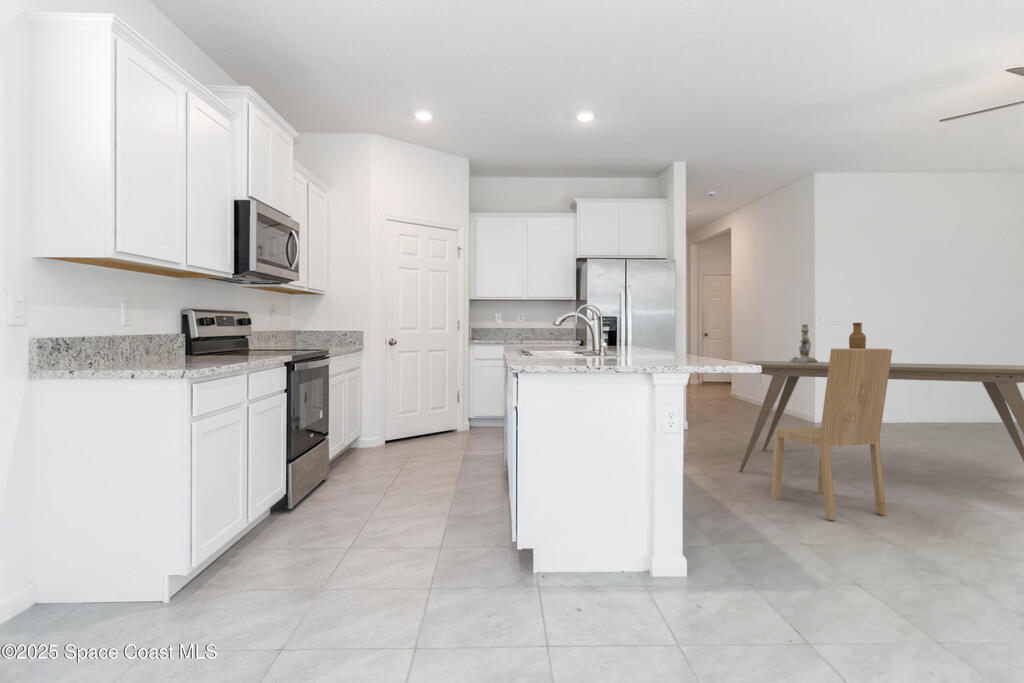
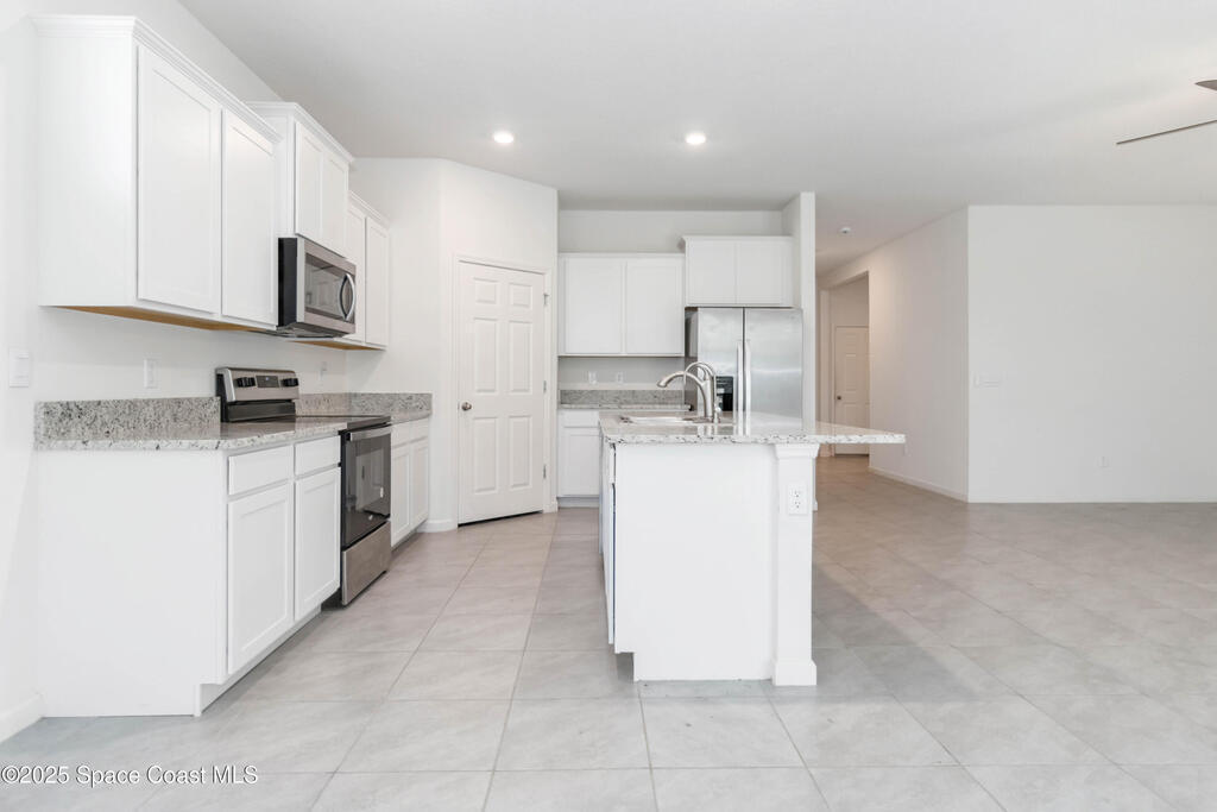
- dining table (888, 378)
- dining chair (828, 427)
- candlestick (806, 342)
- vase (857, 342)
